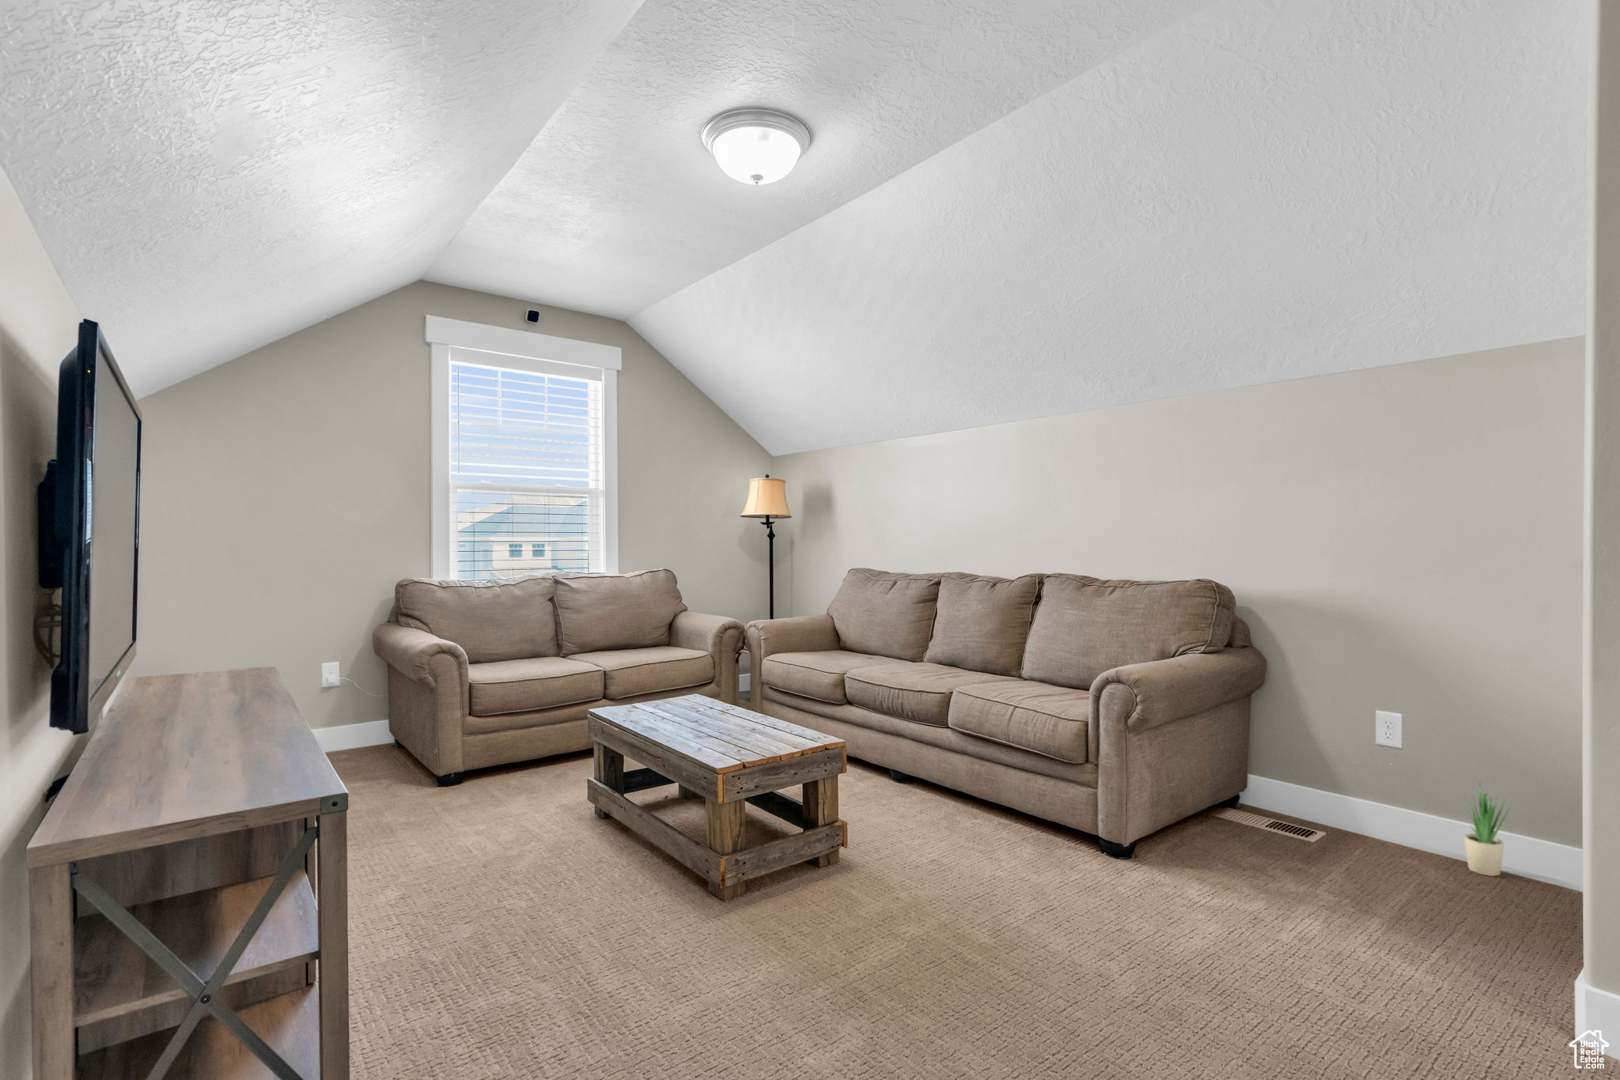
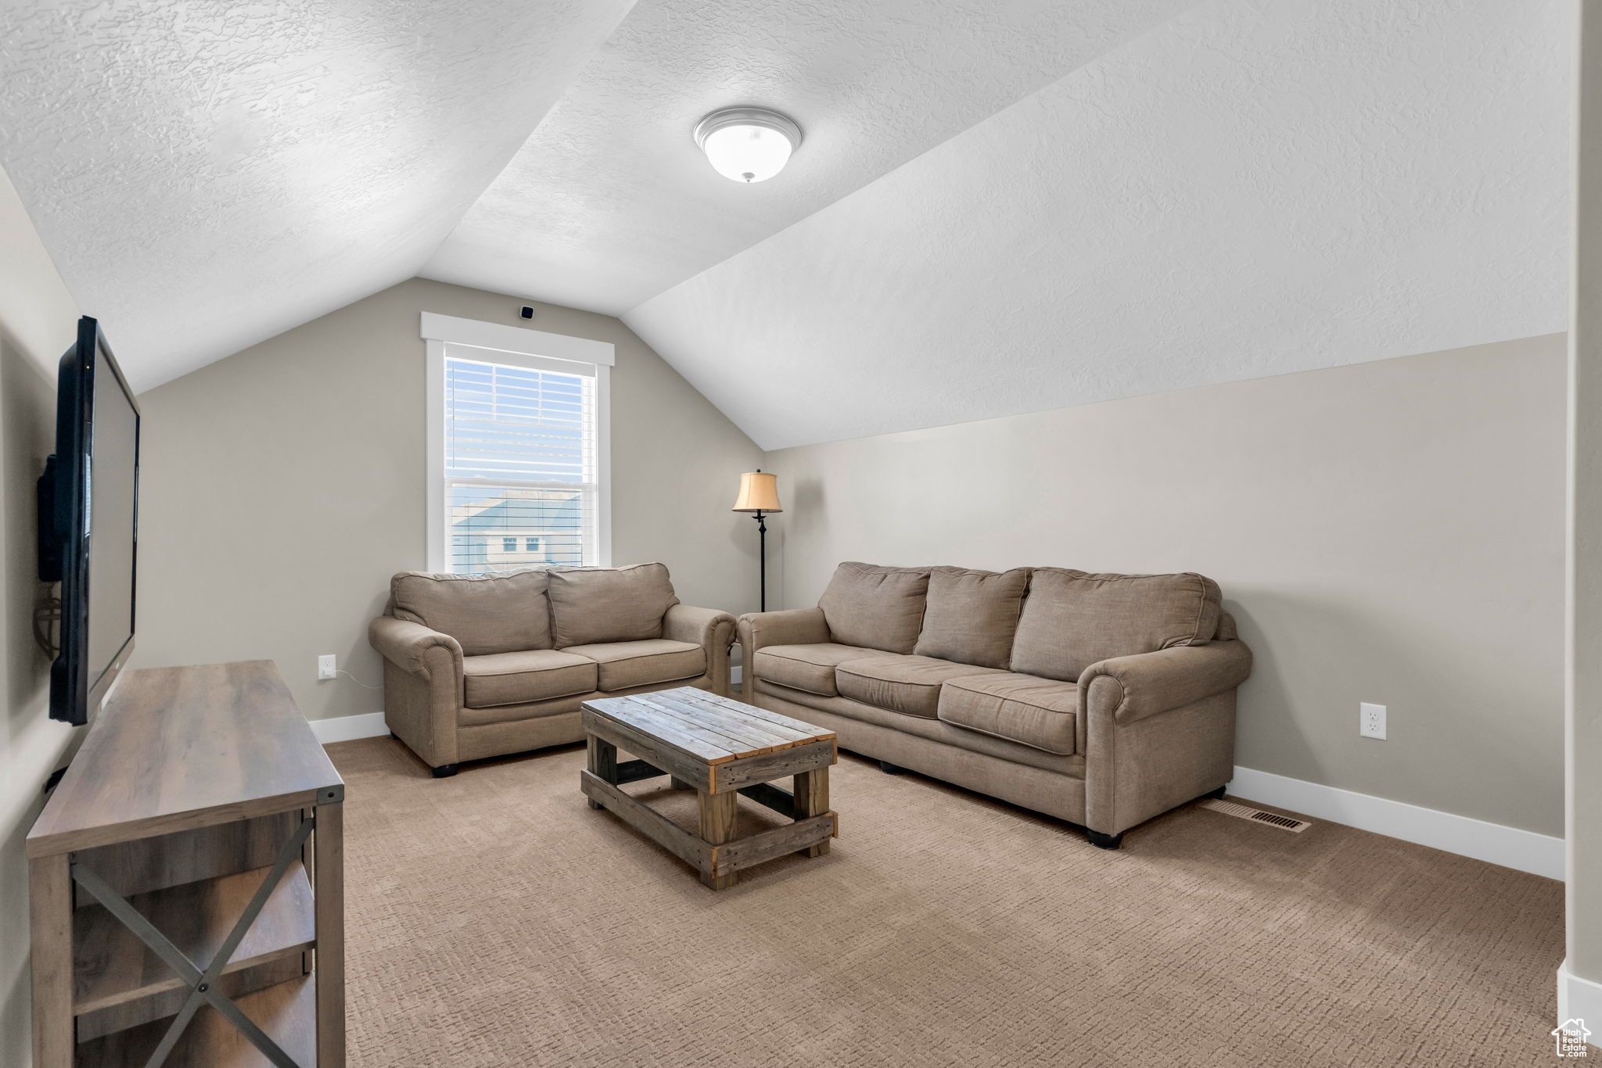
- potted plant (1487, 827)
